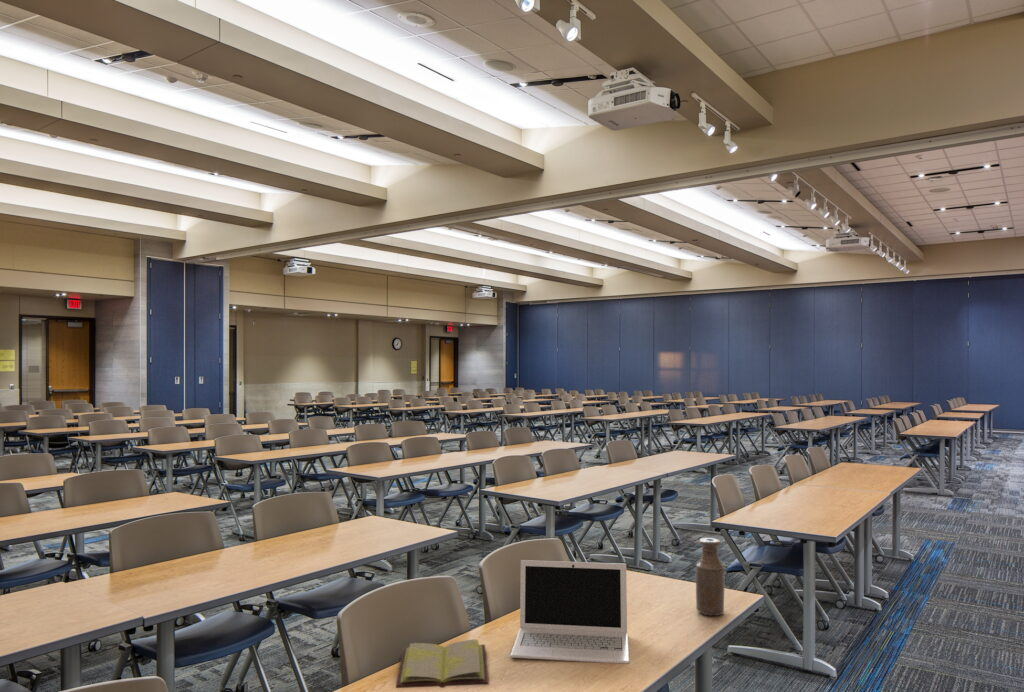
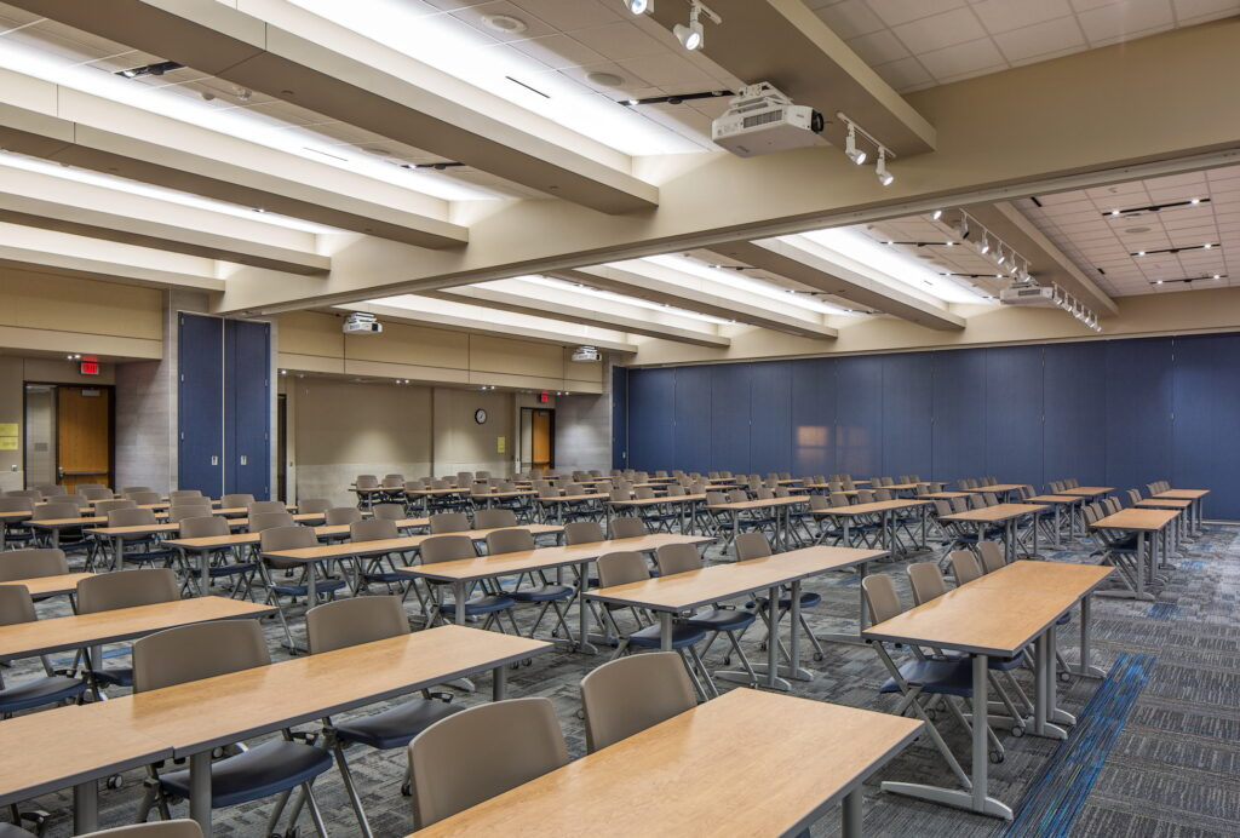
- laptop (571, 608)
- bottle (710, 575)
- diary (443, 661)
